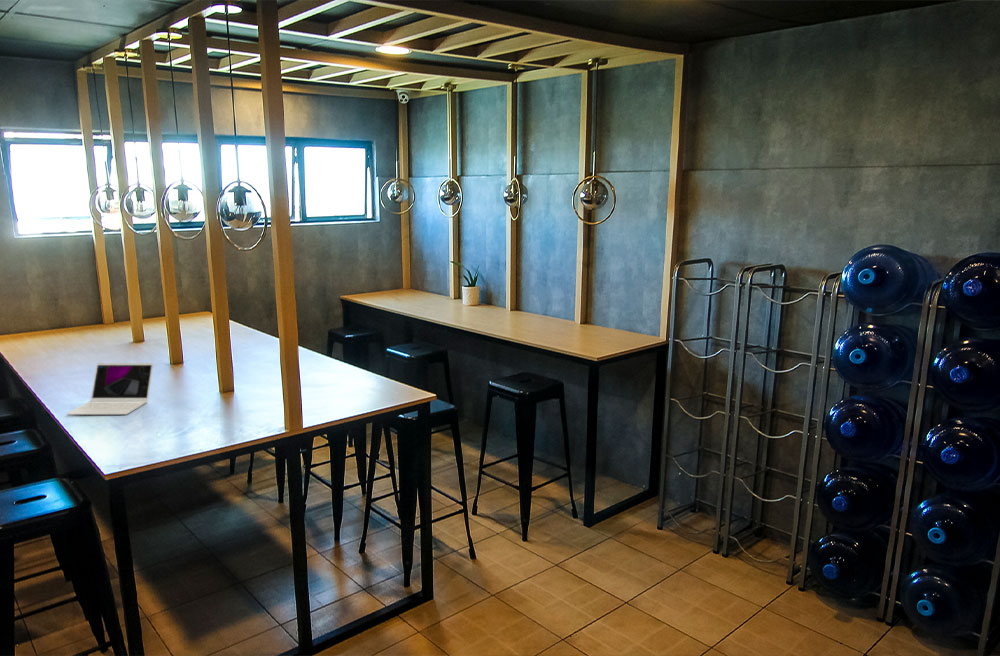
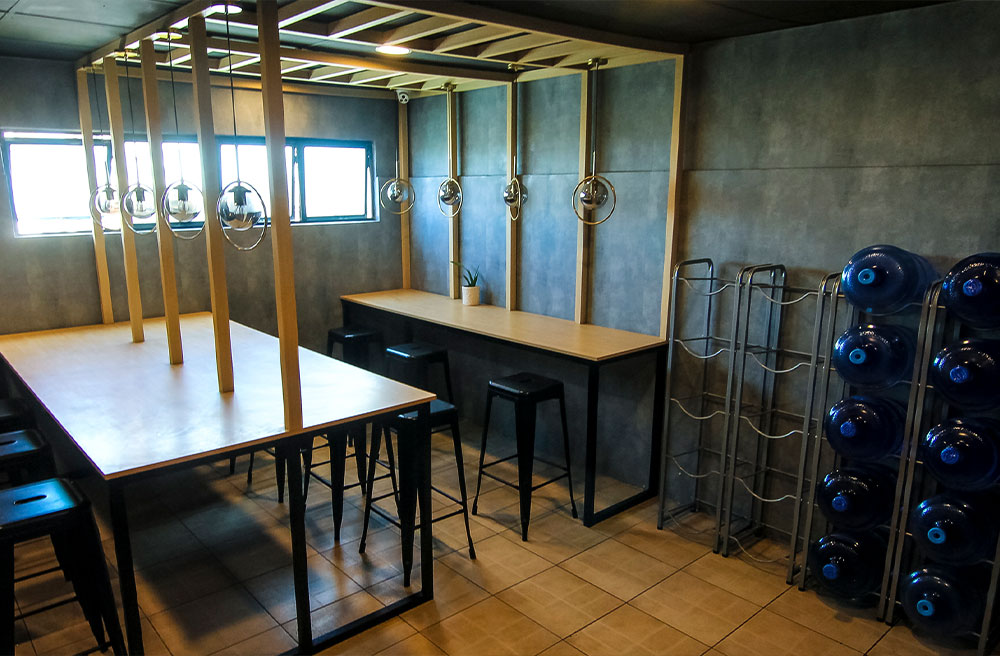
- laptop (111, 386)
